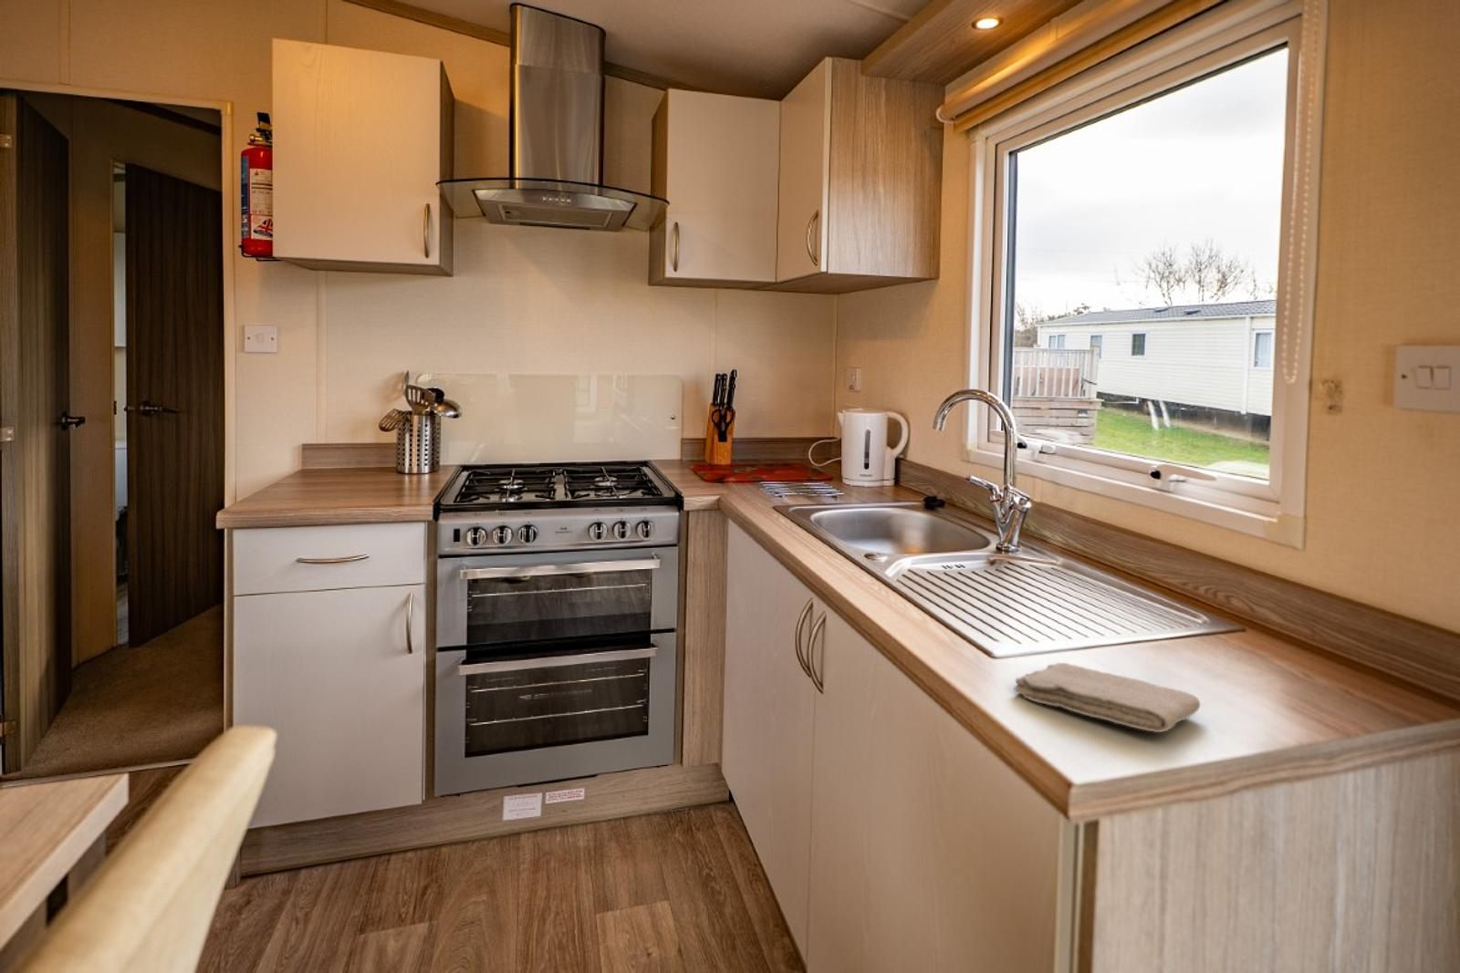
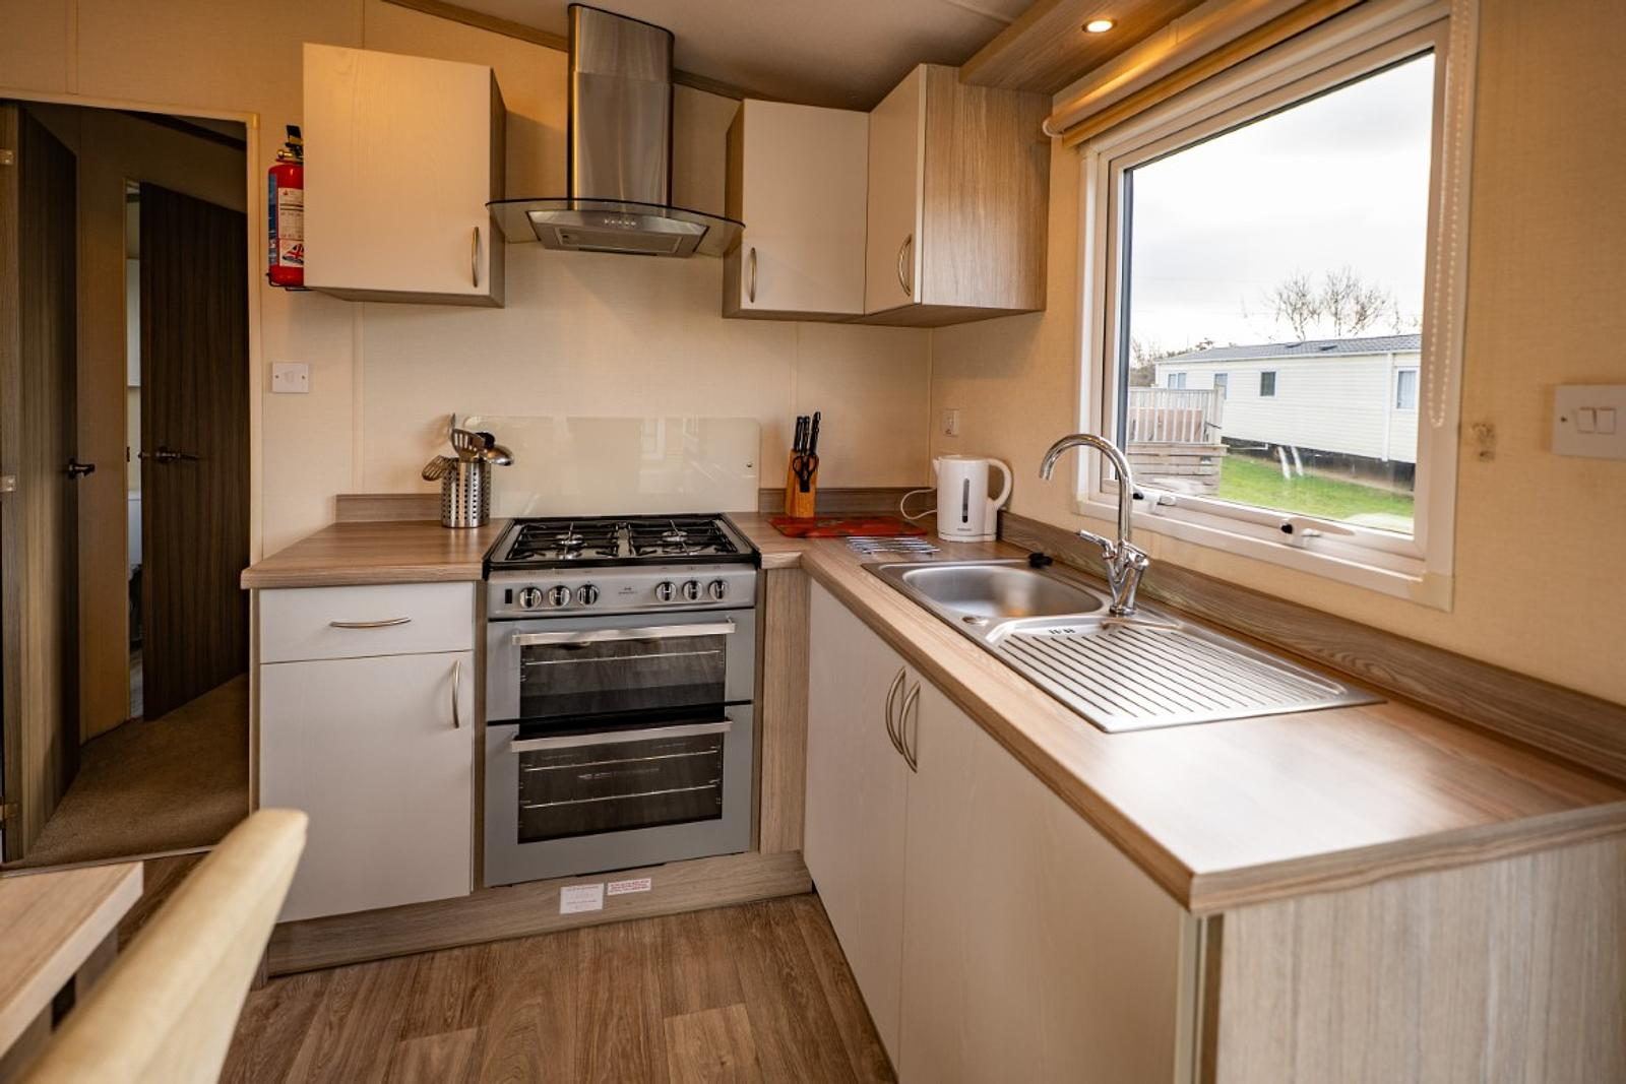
- washcloth (1104, 693)
